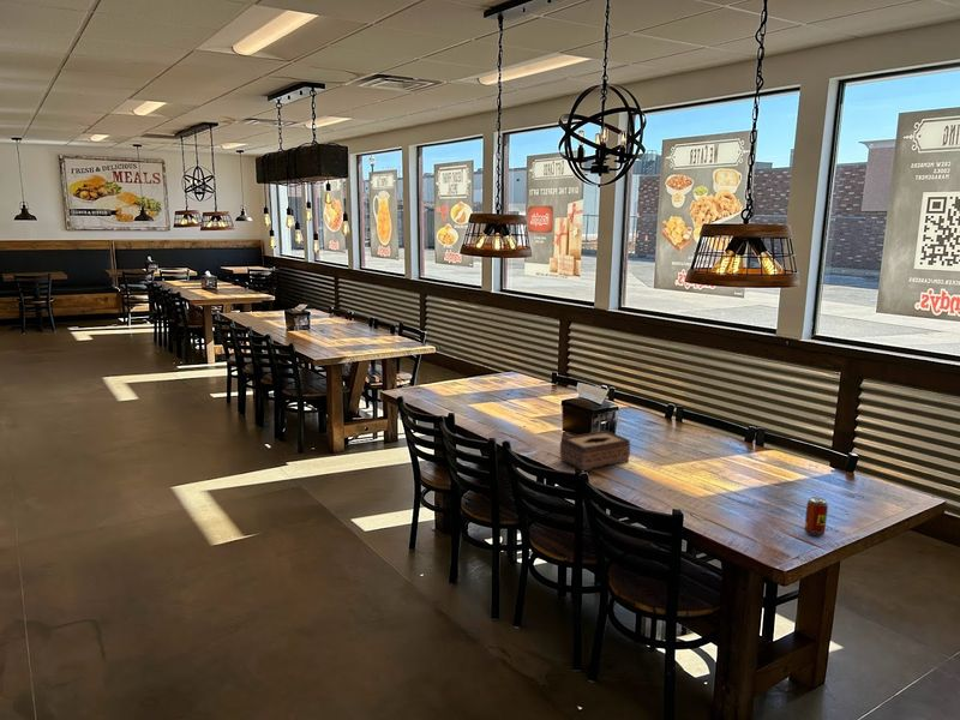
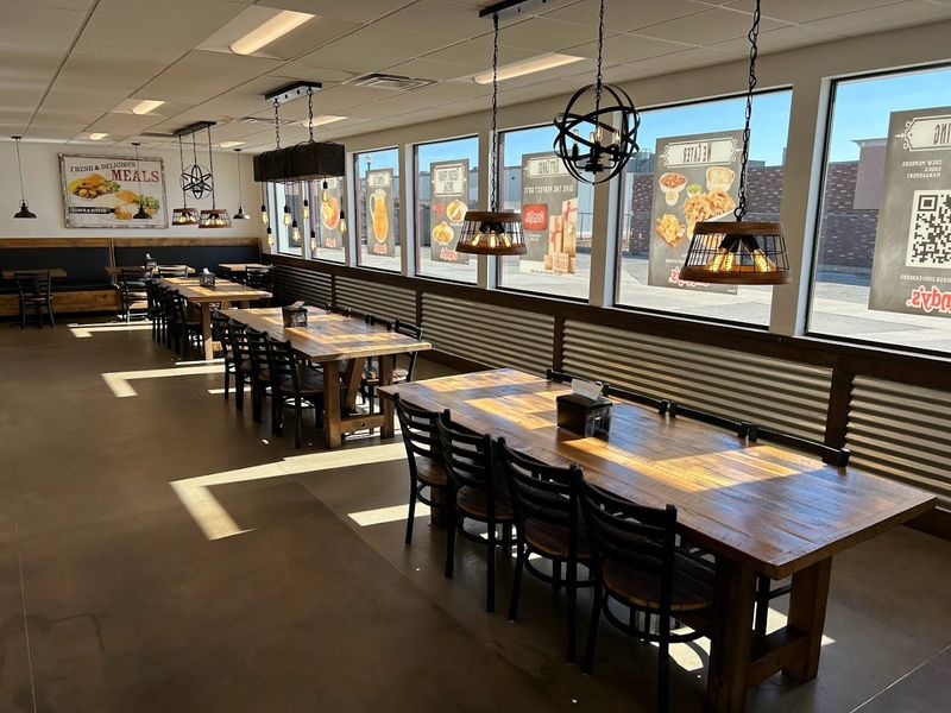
- beverage can (816, 516)
- tissue box (594, 449)
